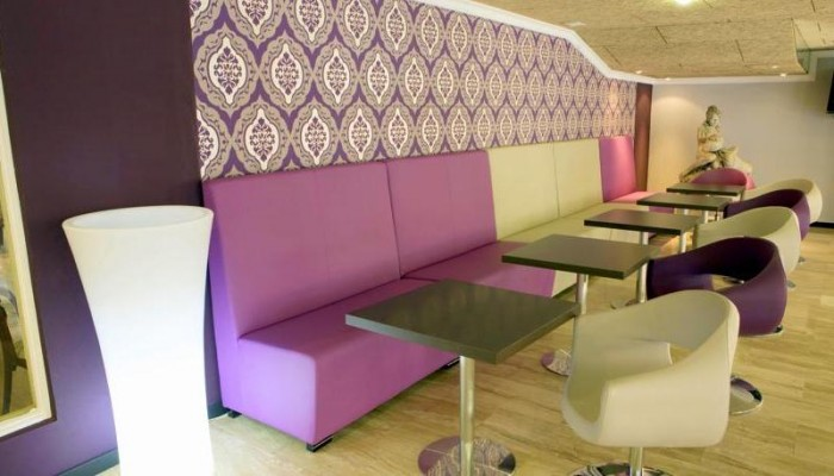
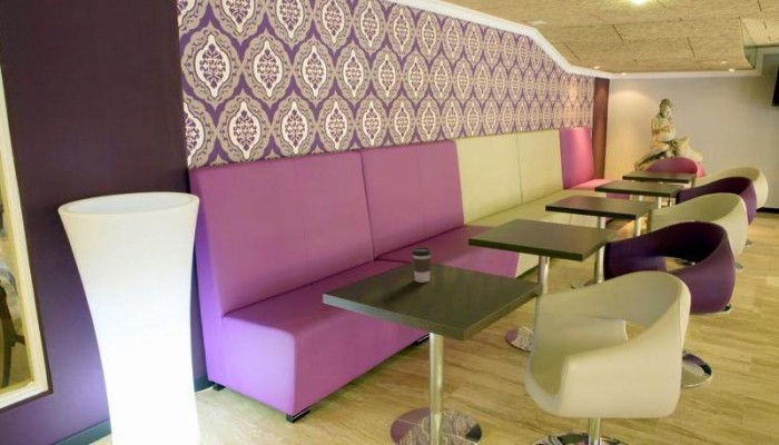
+ coffee cup (422, 265)
